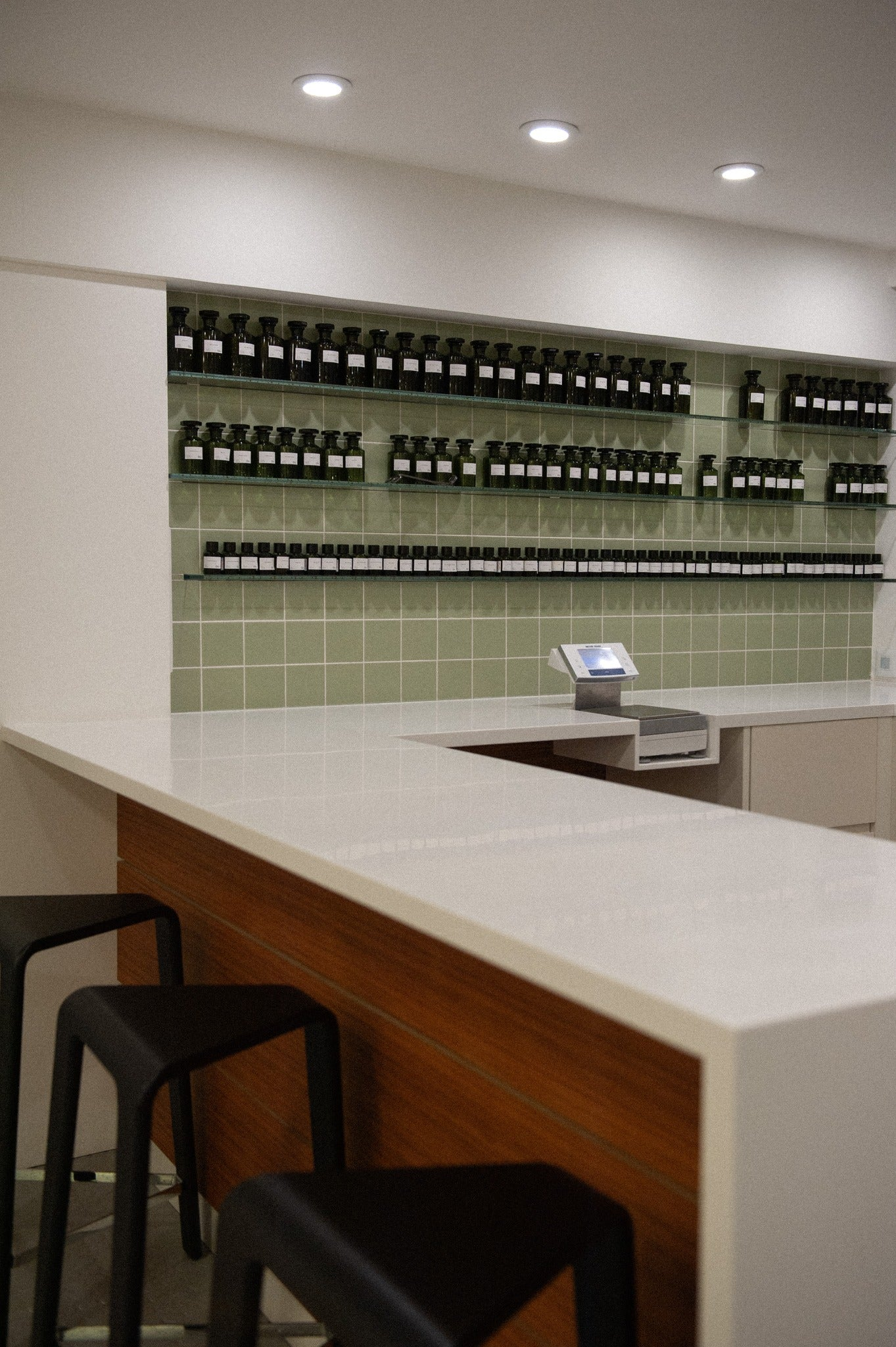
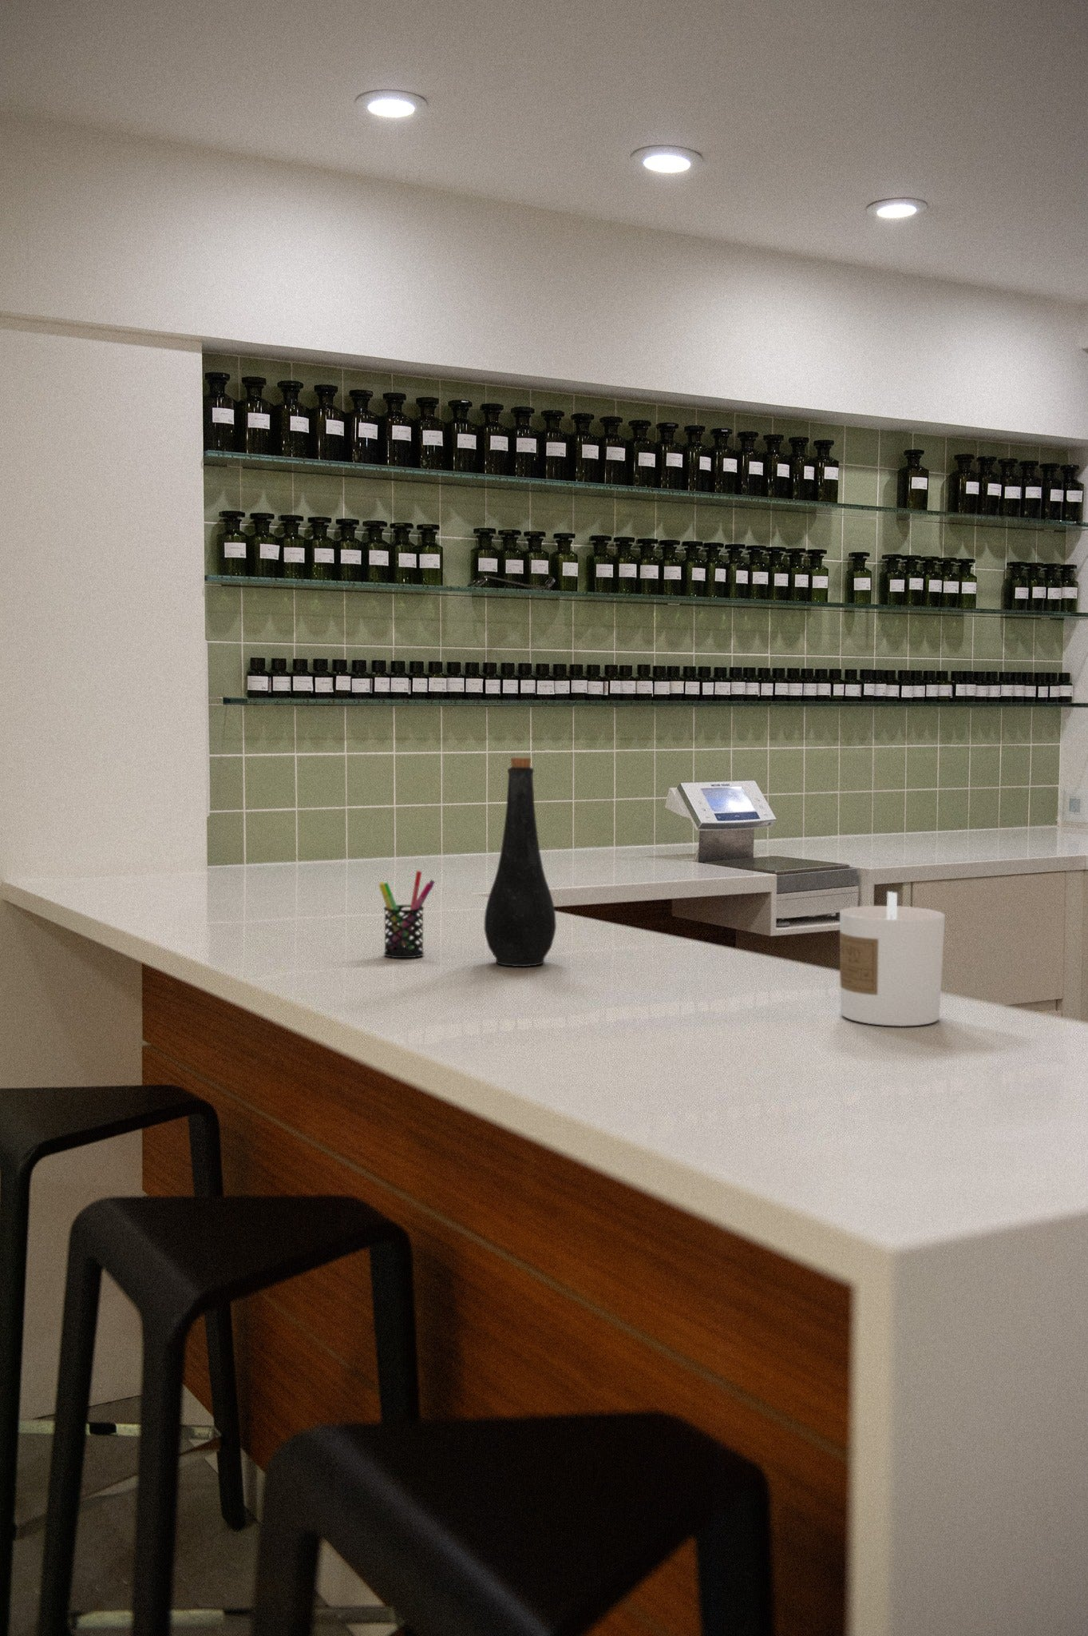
+ bottle (520, 860)
+ pen holder (402, 912)
+ candle (891, 953)
